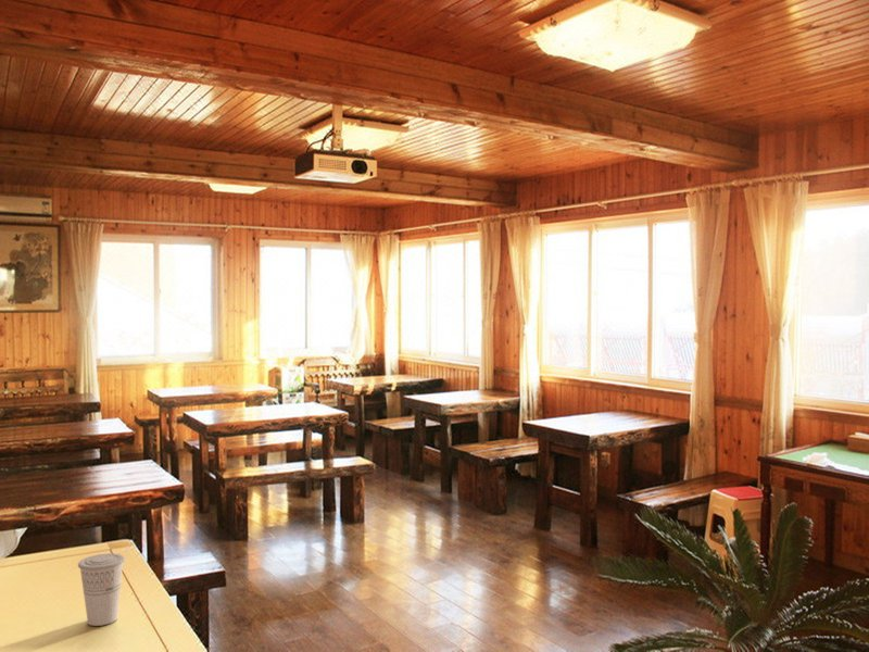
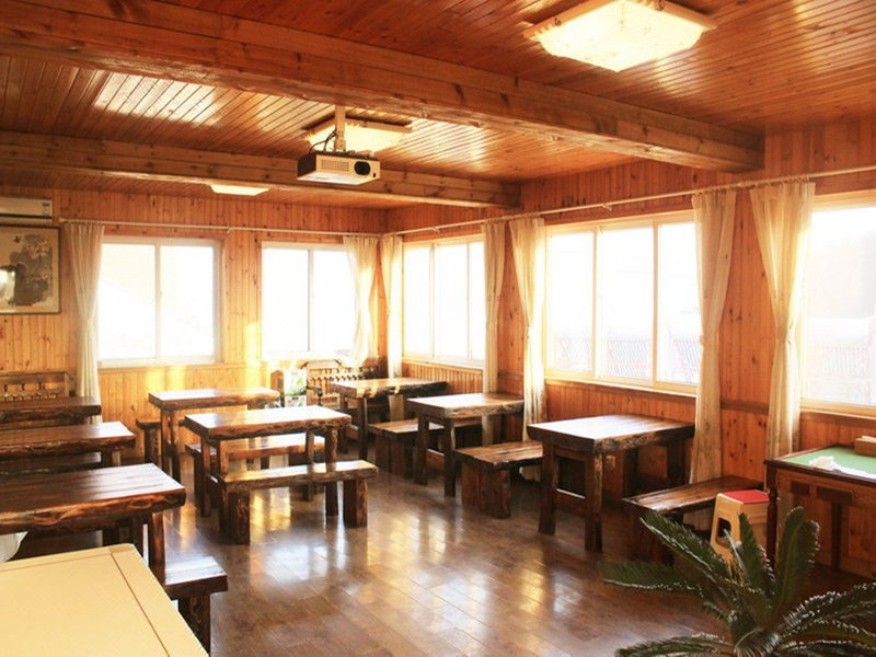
- cup (102, 589)
